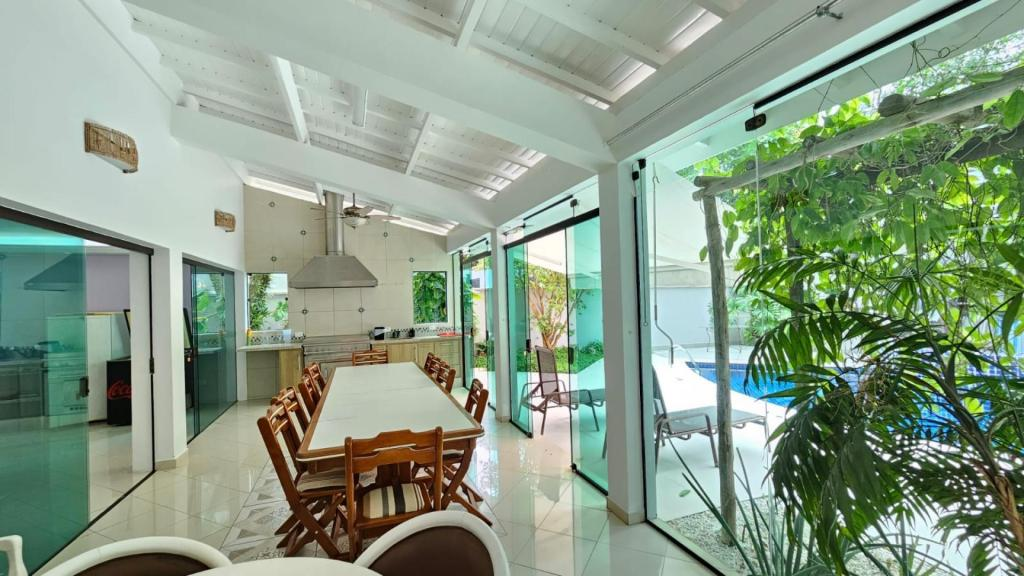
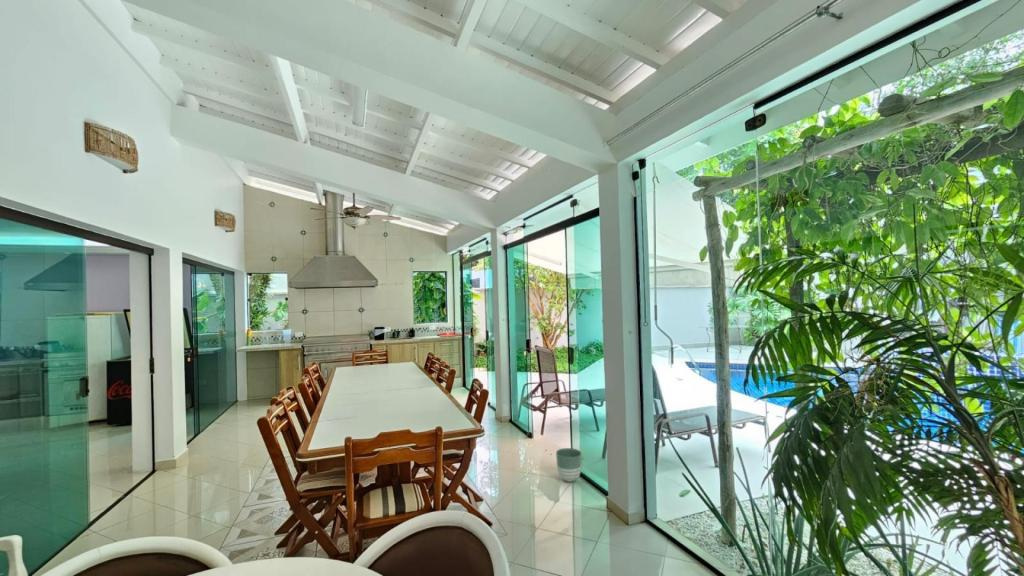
+ planter (569, 466)
